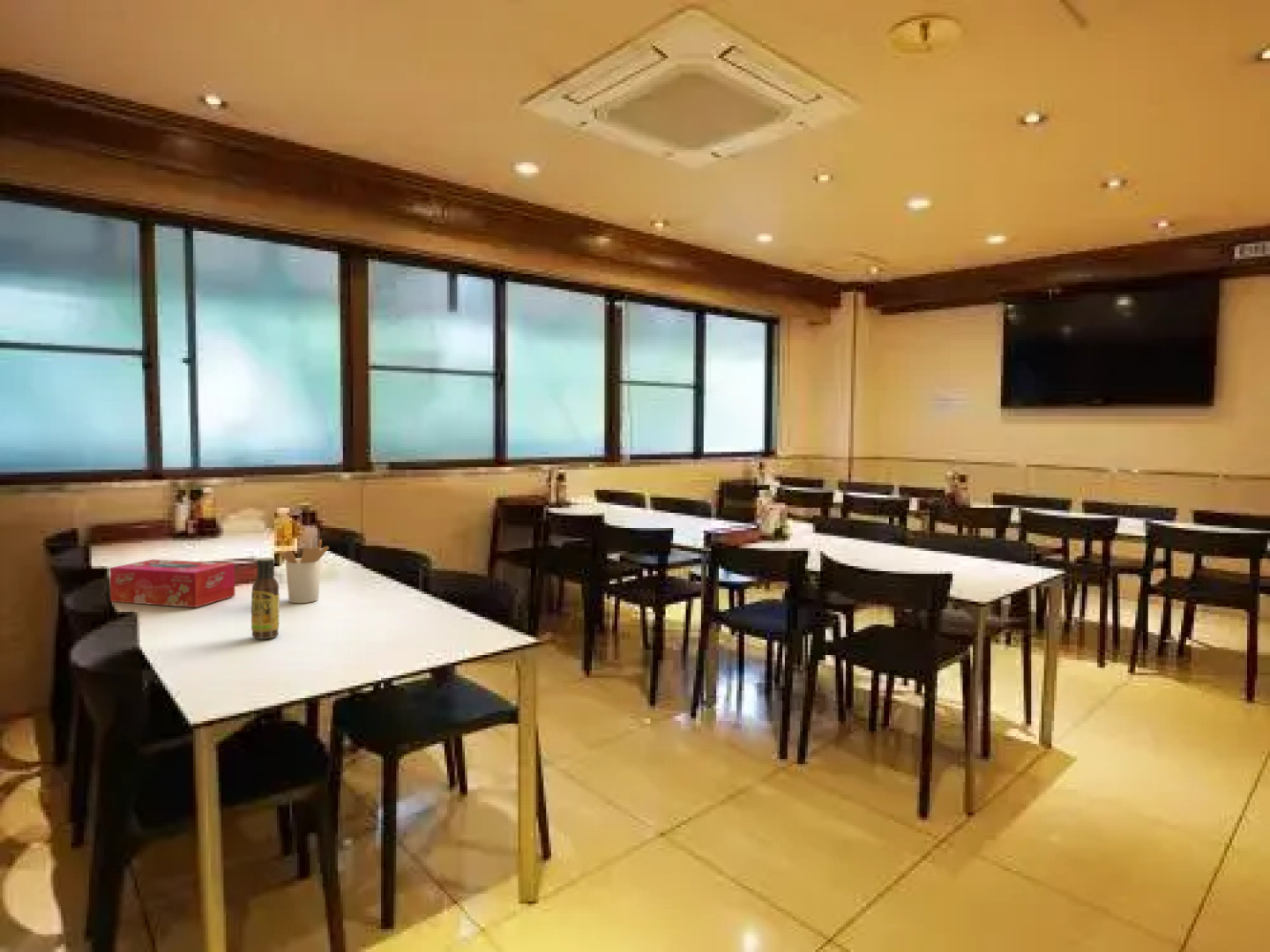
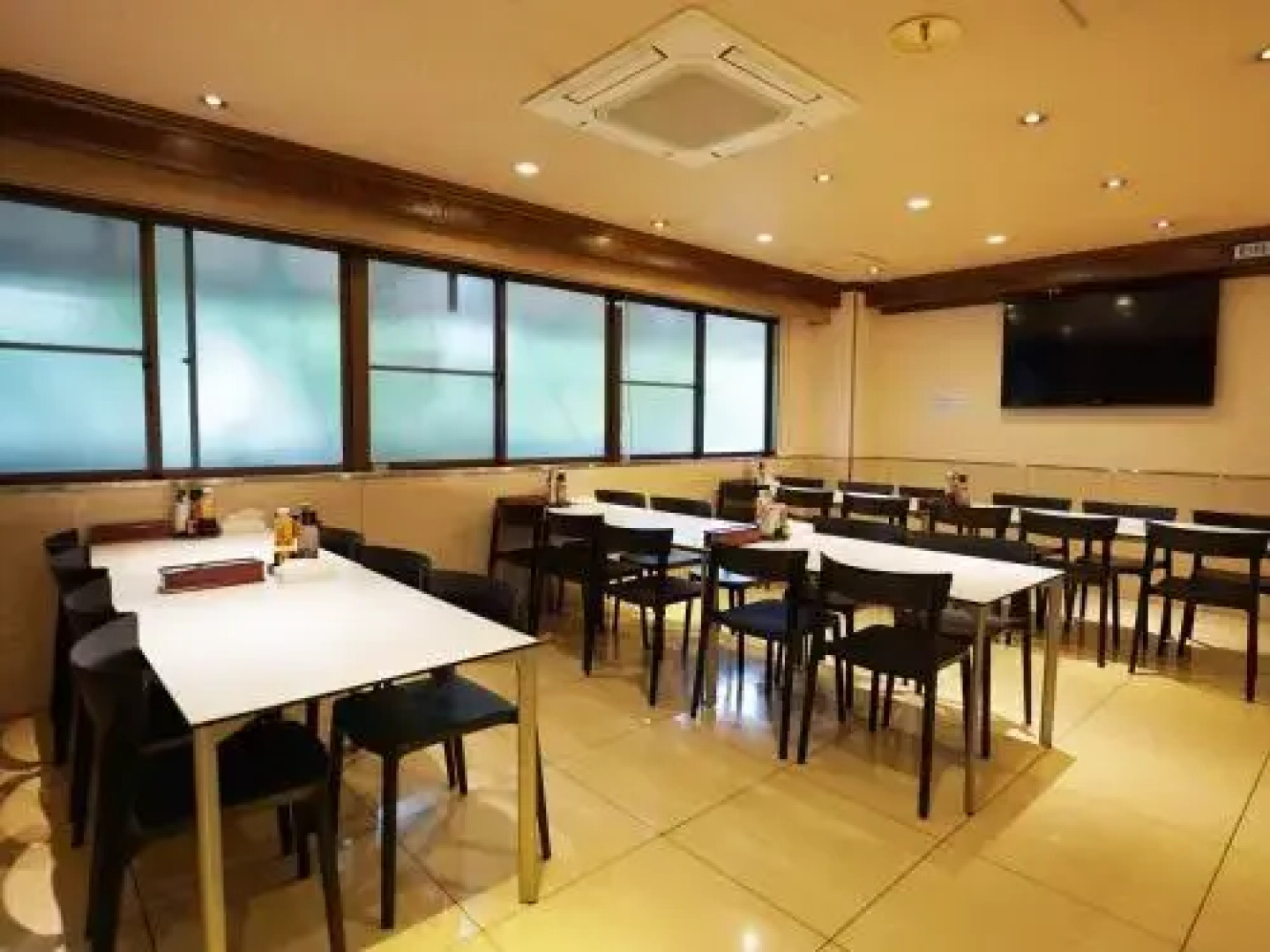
- tissue box (173, 582)
- sauce bottle (265, 598)
- utensil holder (307, 571)
